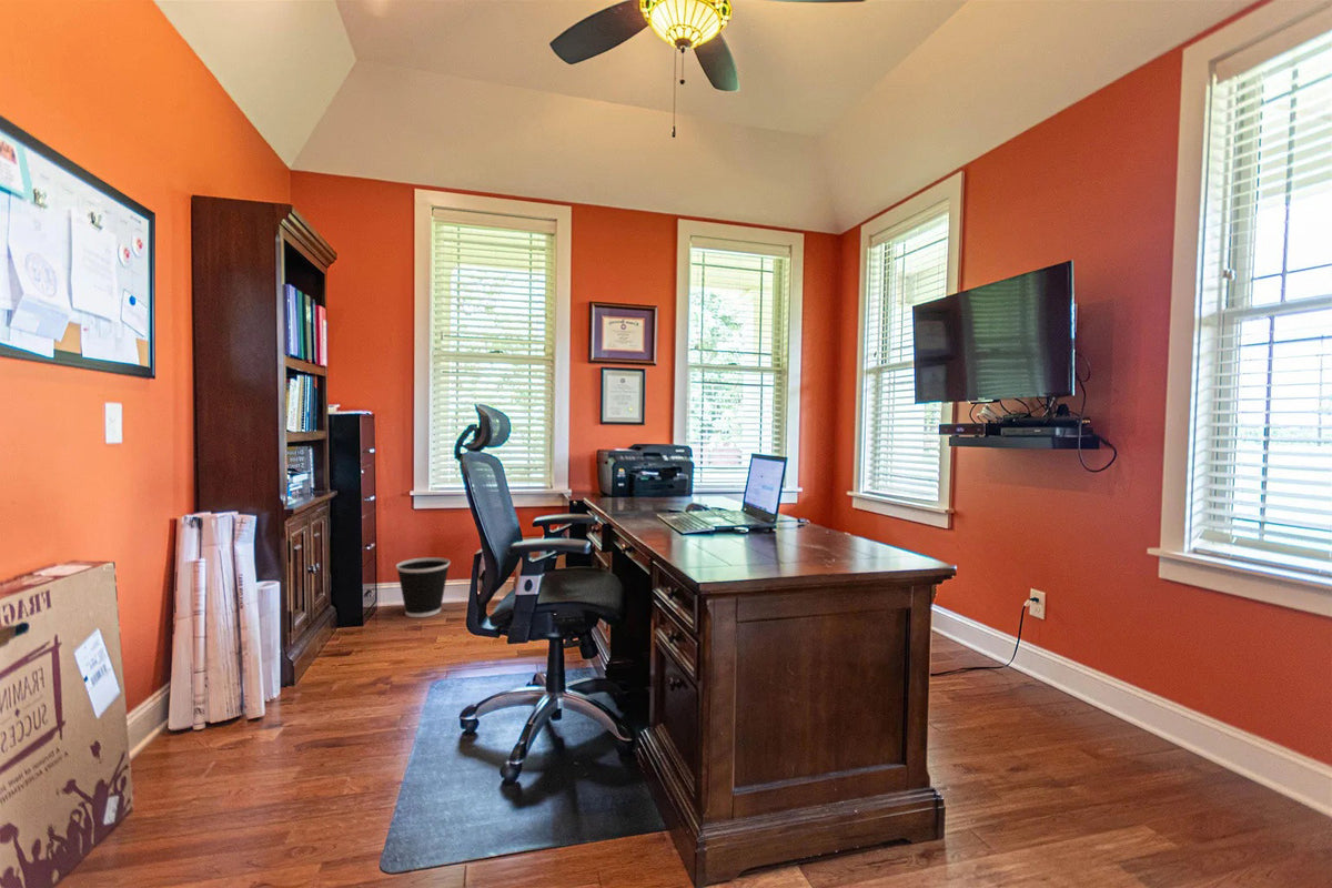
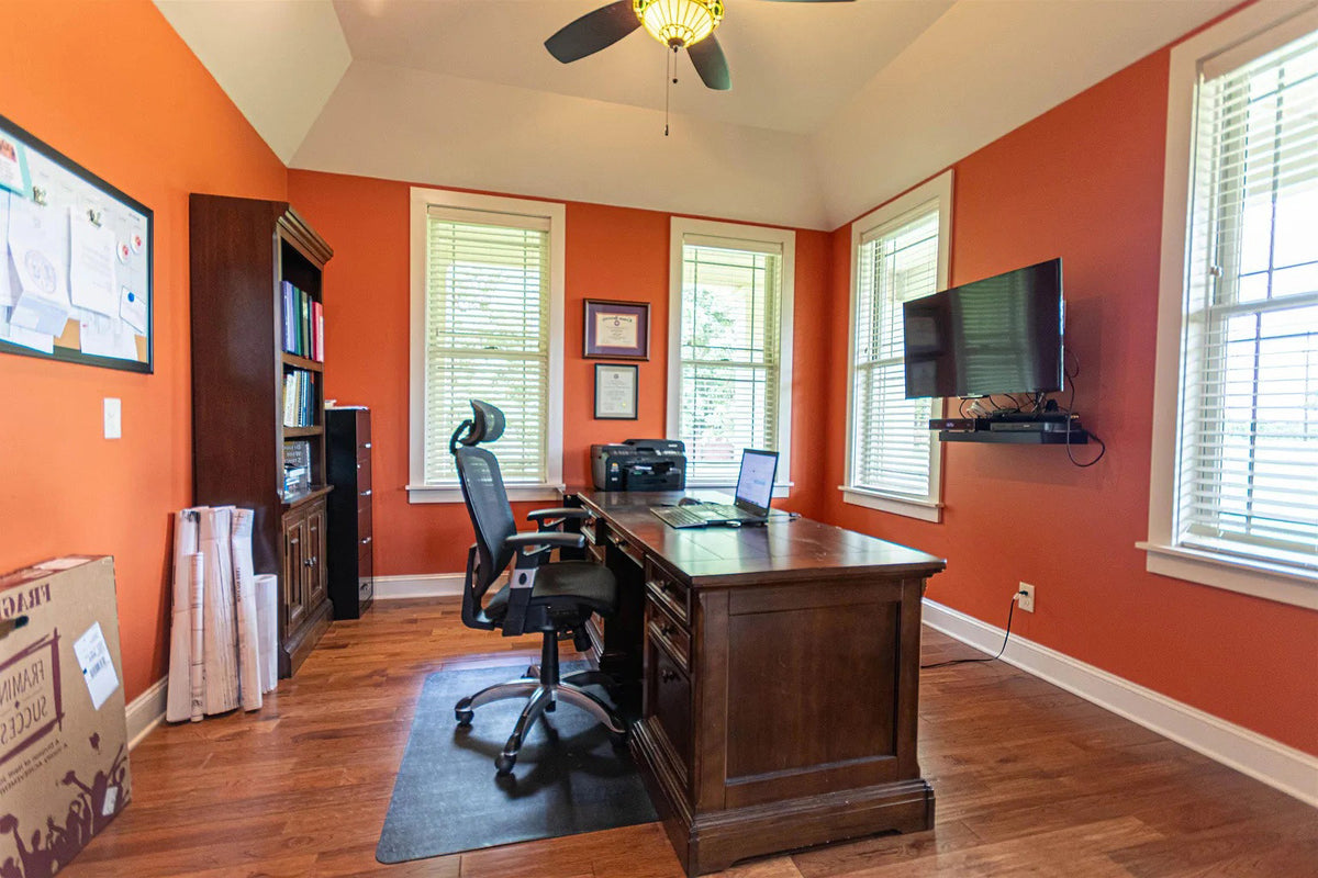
- wastebasket (423, 587)
